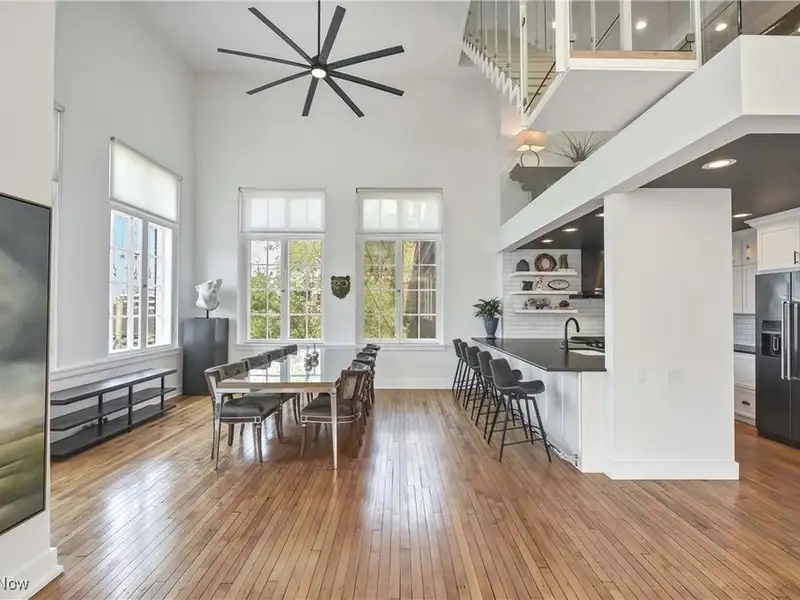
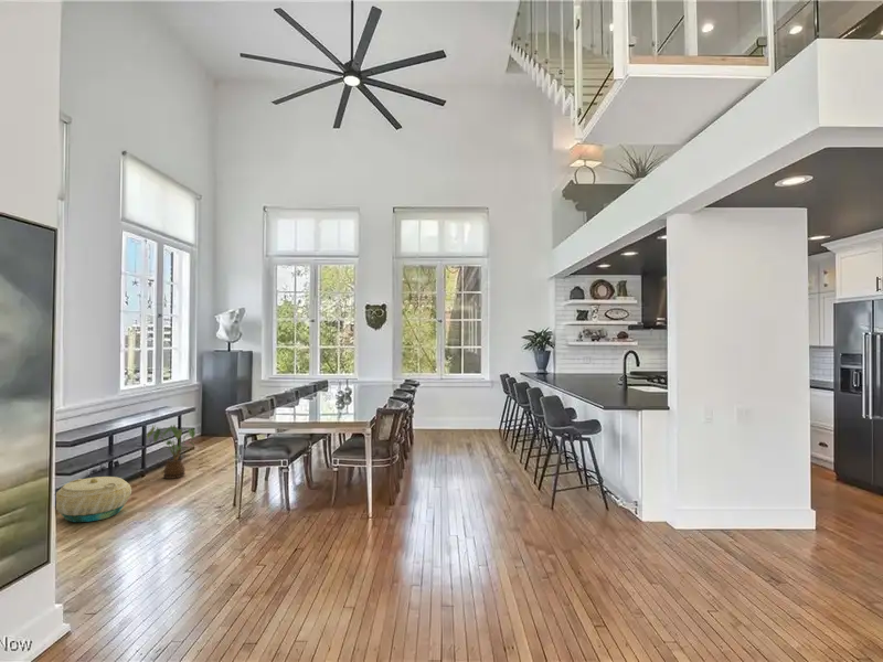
+ basket (93, 496)
+ house plant (173, 449)
